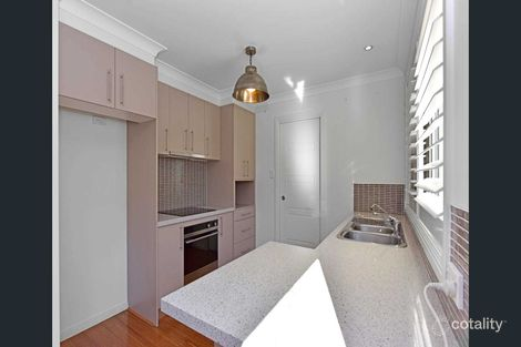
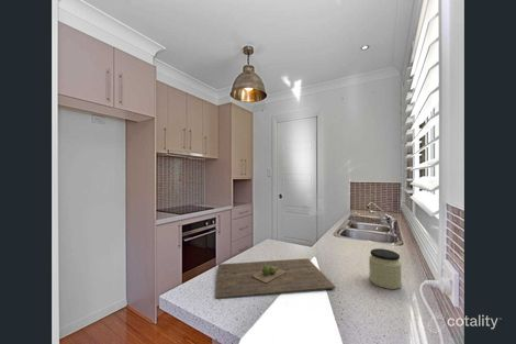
+ jar (384, 267)
+ cutting board (270, 269)
